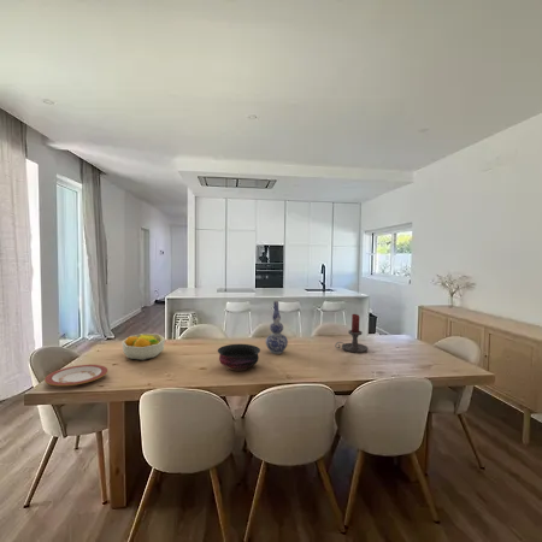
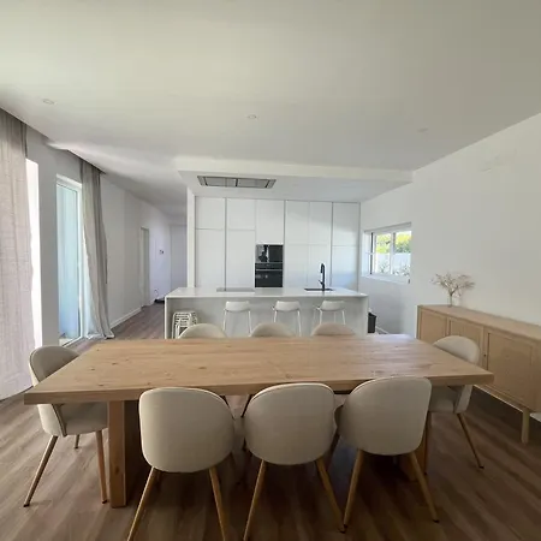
- bowl (238, 358)
- vase (276, 326)
- fruit bowl (143, 343)
- plate (77, 376)
- candle holder (350, 331)
